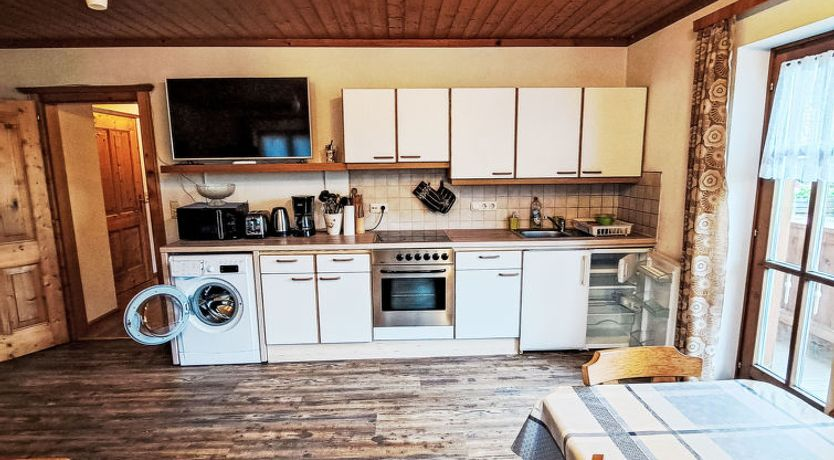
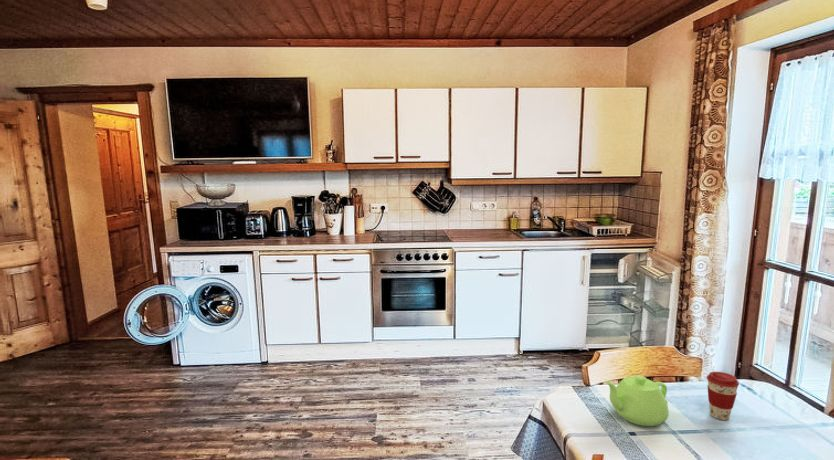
+ coffee cup (721, 395)
+ teapot (636, 397)
